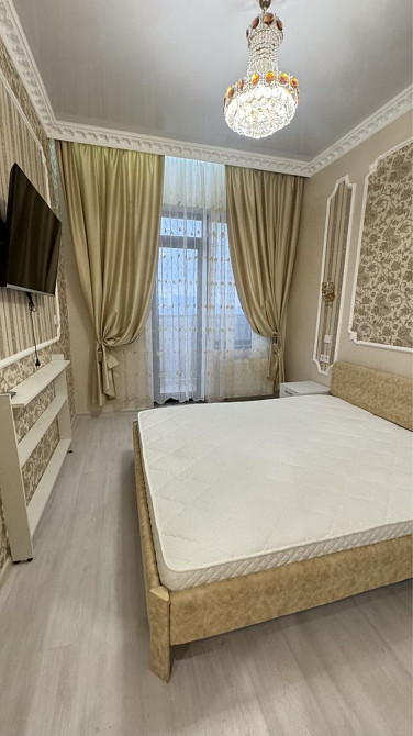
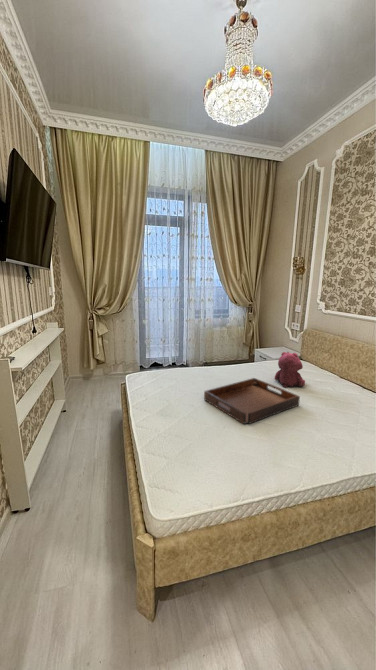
+ serving tray (250, 397)
+ teddy bear (289, 367)
